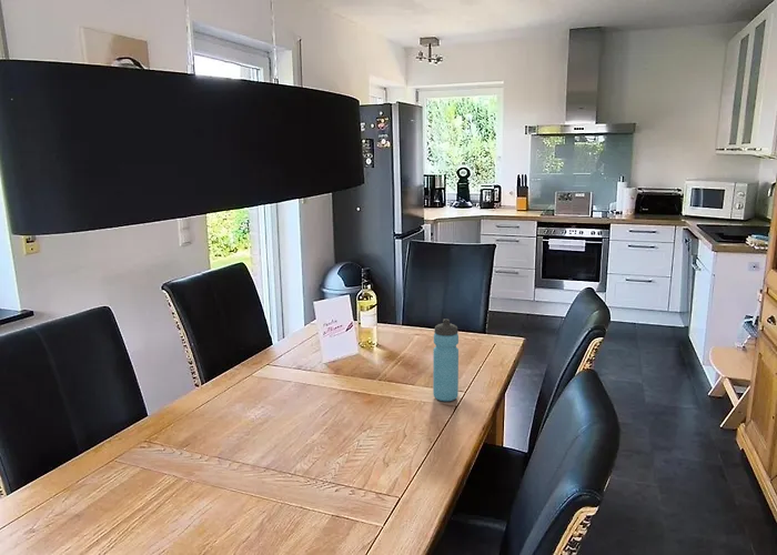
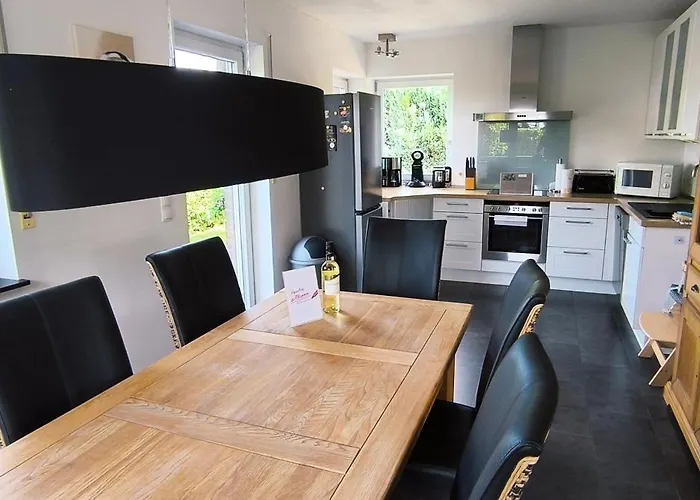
- water bottle (445, 359)
